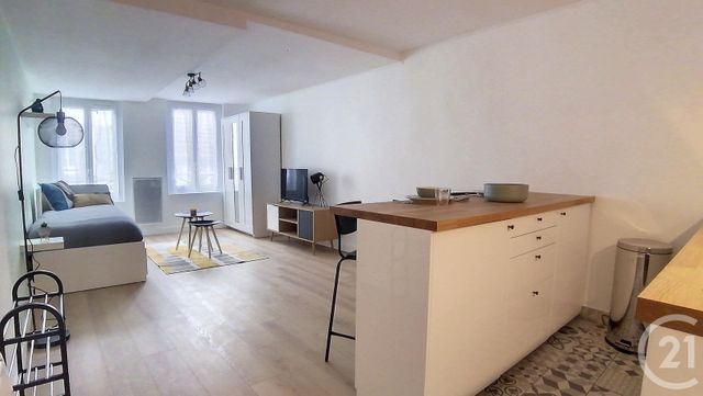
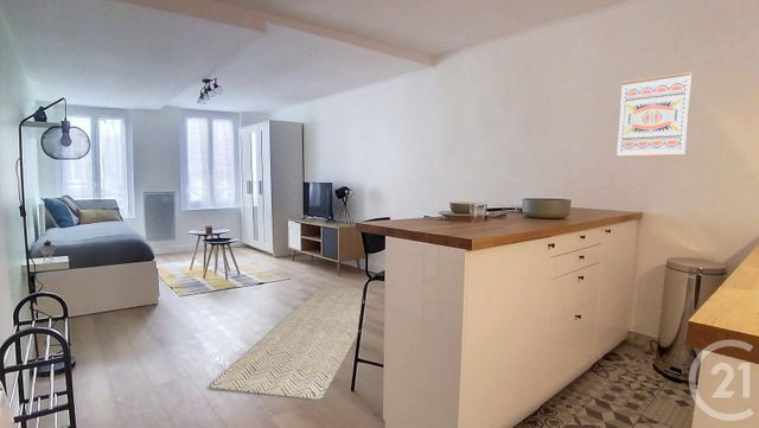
+ wall art (651, 116)
+ rug (321, 322)
